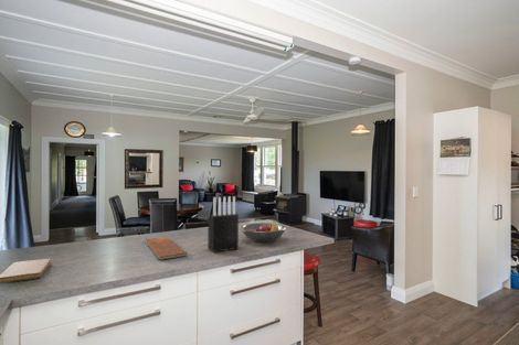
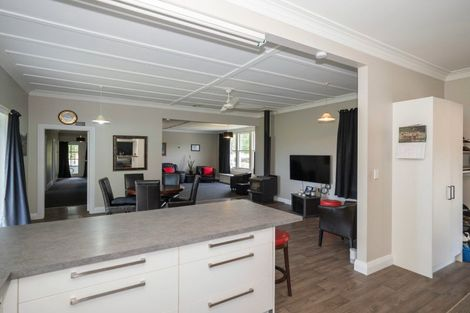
- fruit bowl (263, 231)
- knife block (222, 222)
- chopping board (163, 246)
- notebook (25, 269)
